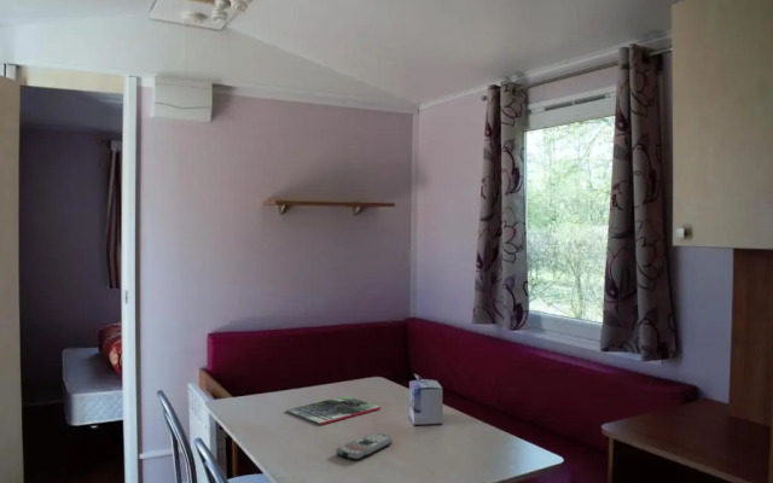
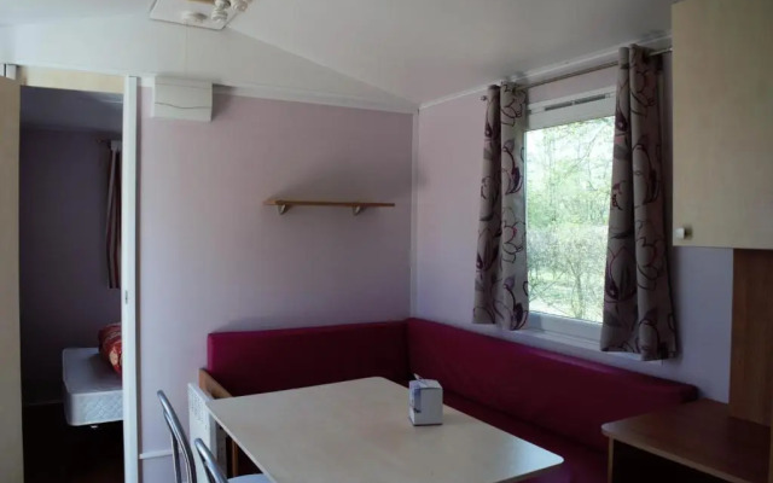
- remote control (366, 446)
- magazine (333, 408)
